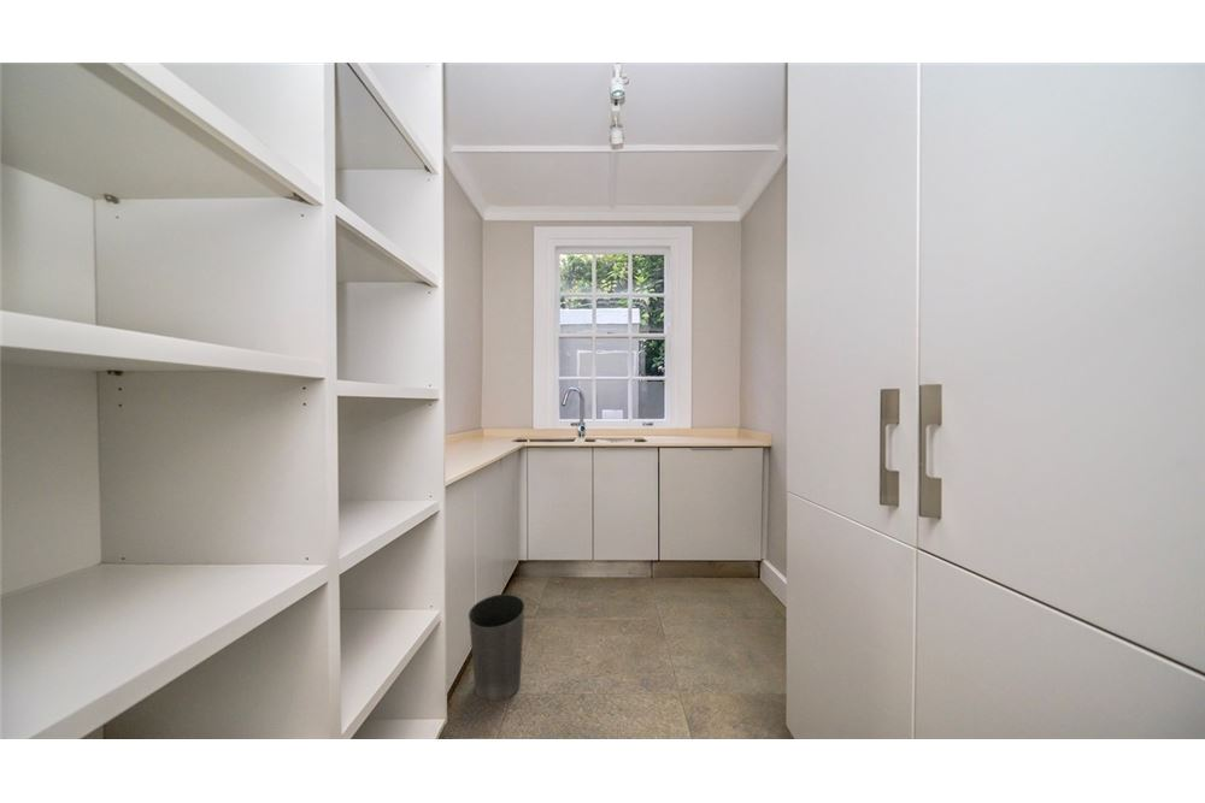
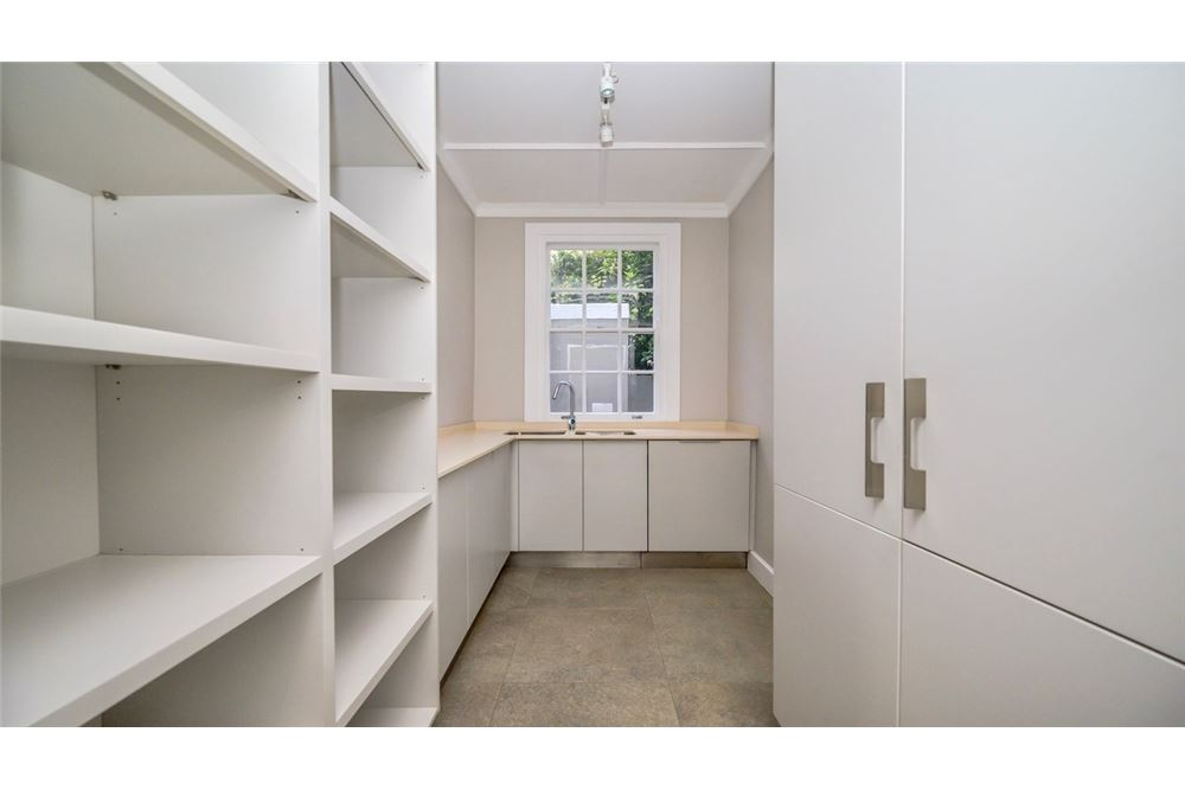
- waste basket (496, 648)
